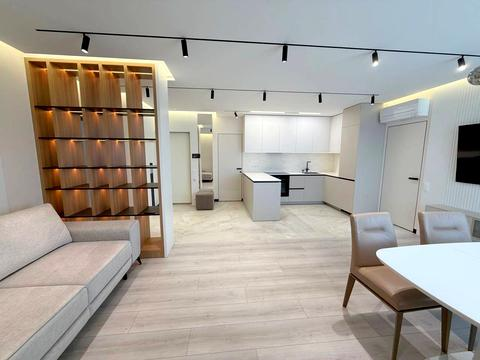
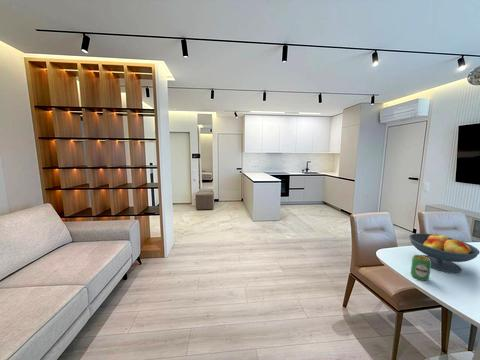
+ beverage can (420, 267)
+ fruit bowl (440, 249)
